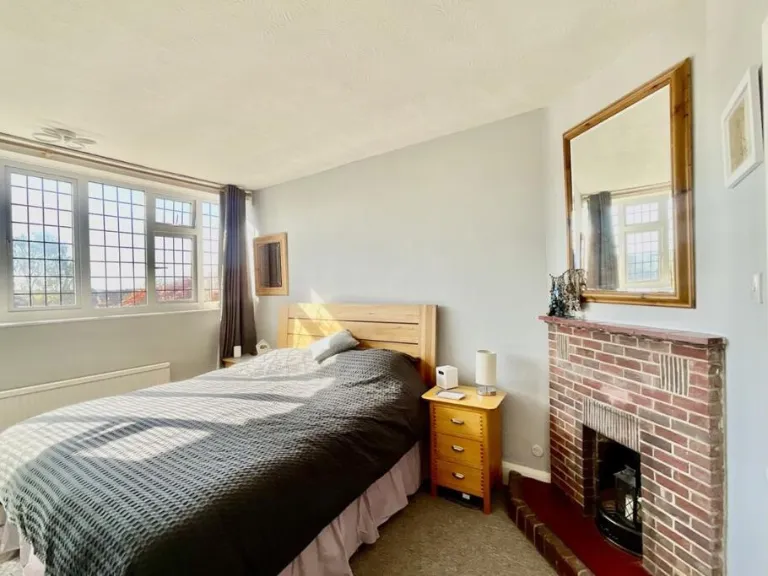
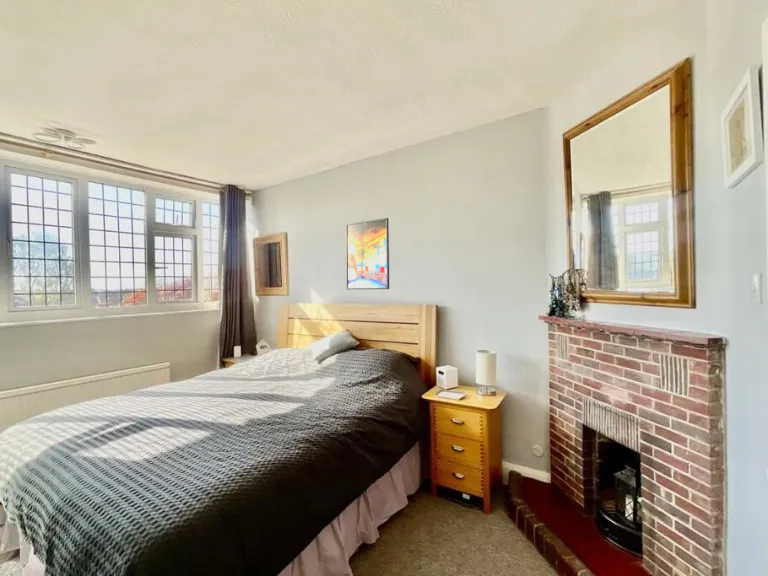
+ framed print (366, 255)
